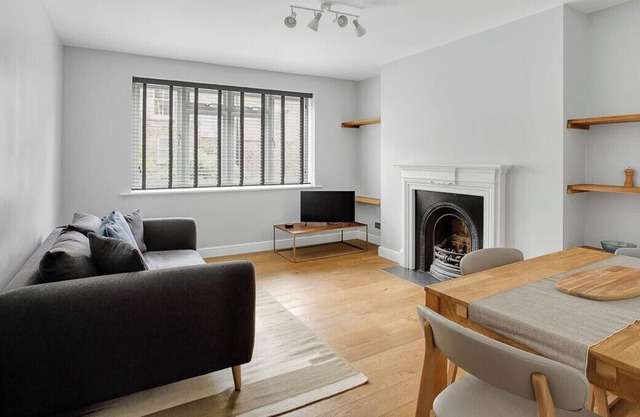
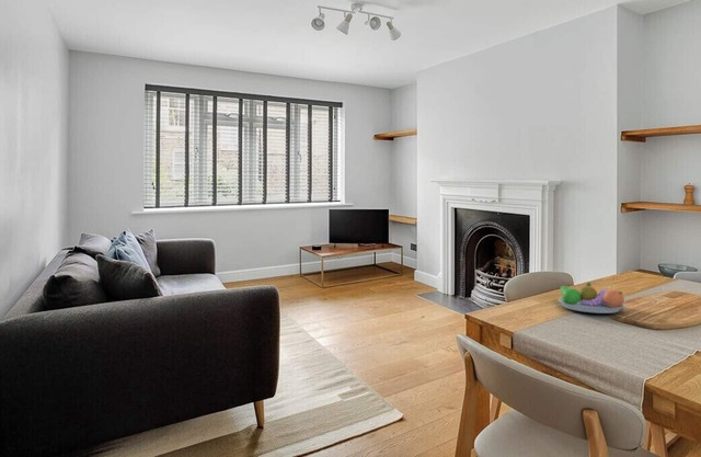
+ fruit bowl (588, 296)
